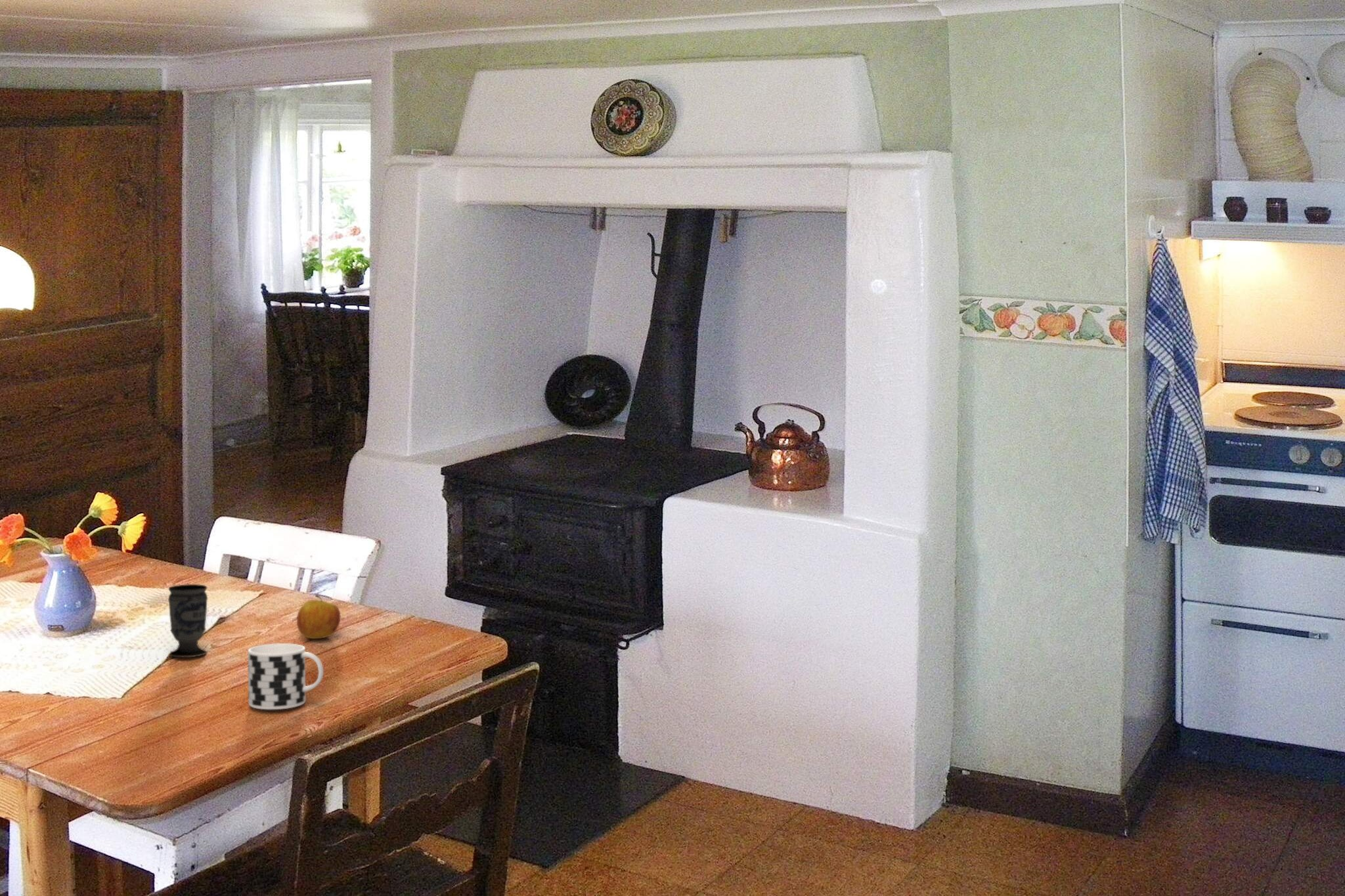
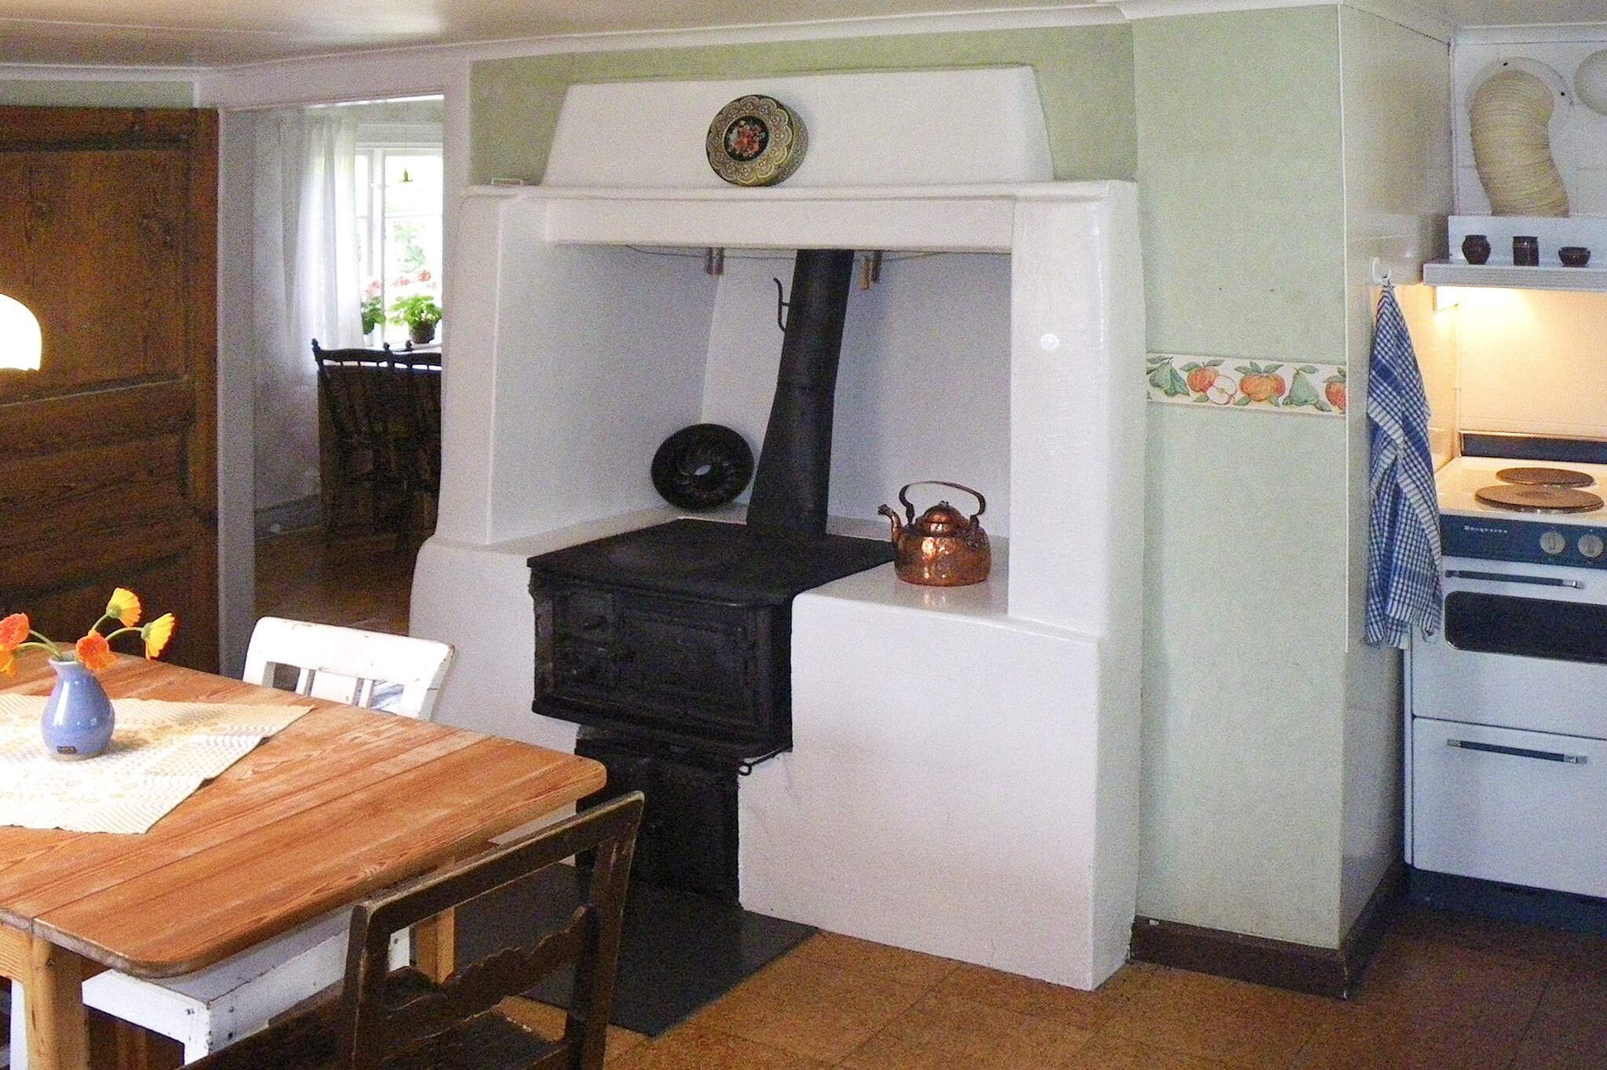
- apple (319, 615)
- cup (286, 676)
- cup (188, 620)
